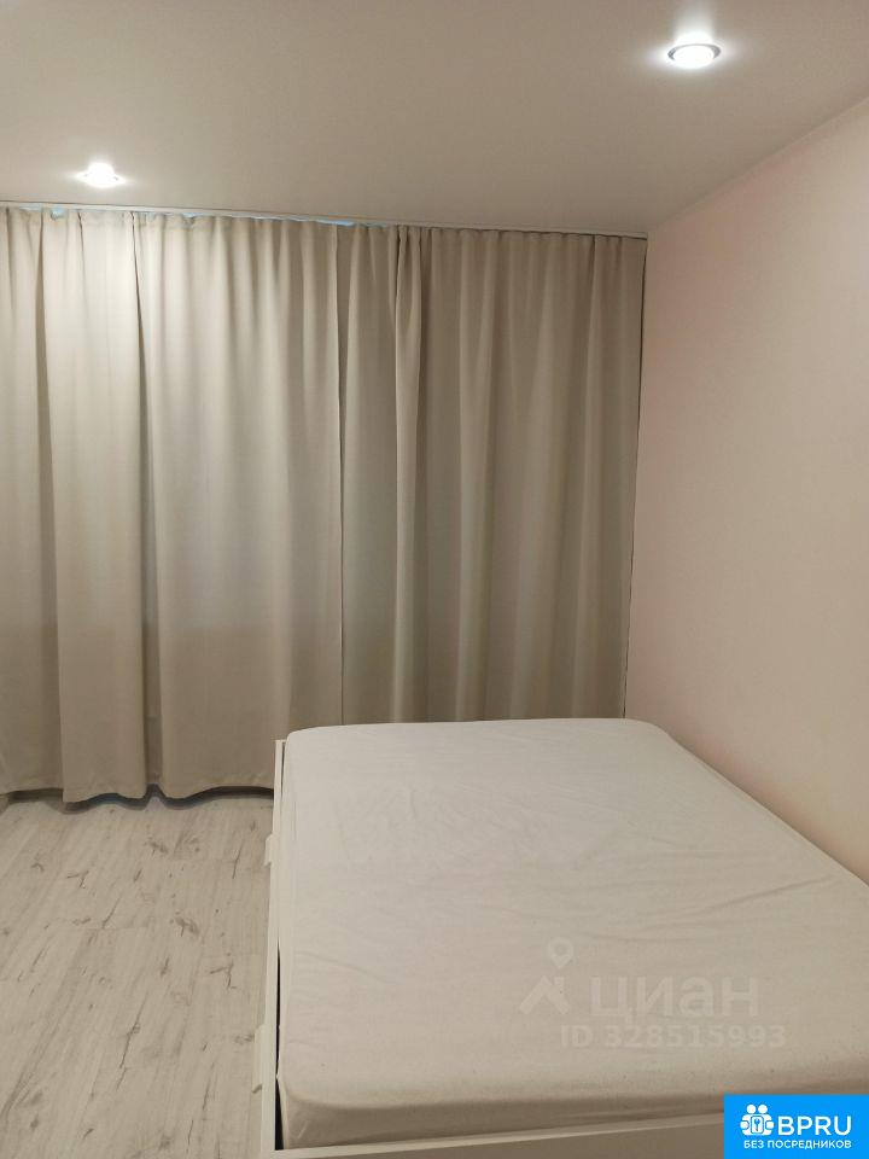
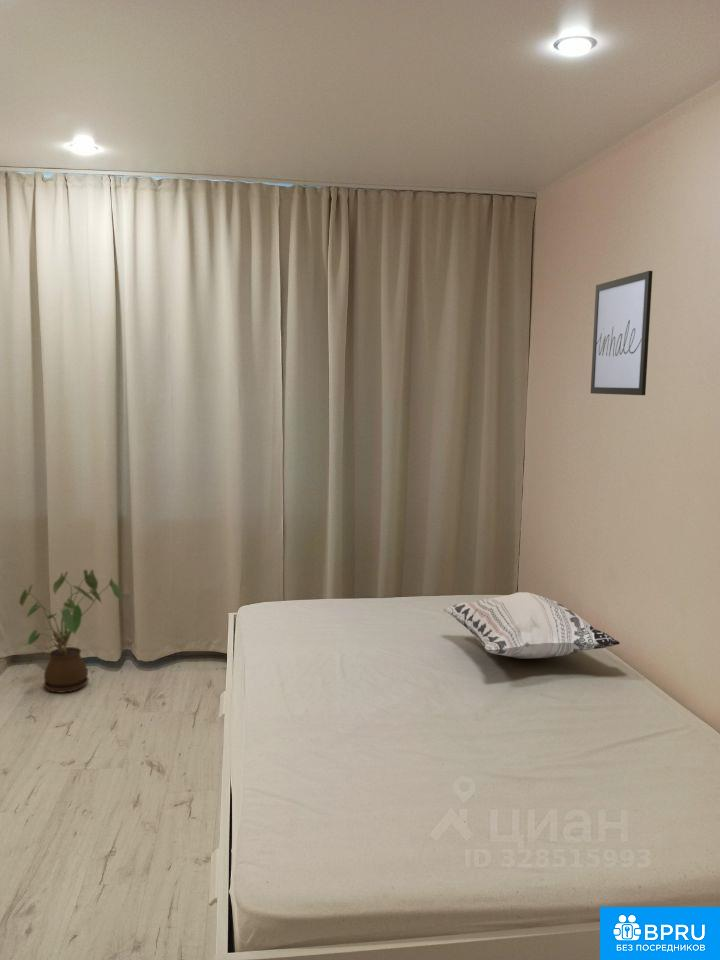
+ decorative pillow (526, 625)
+ wall art (619, 336)
+ house plant (70, 632)
